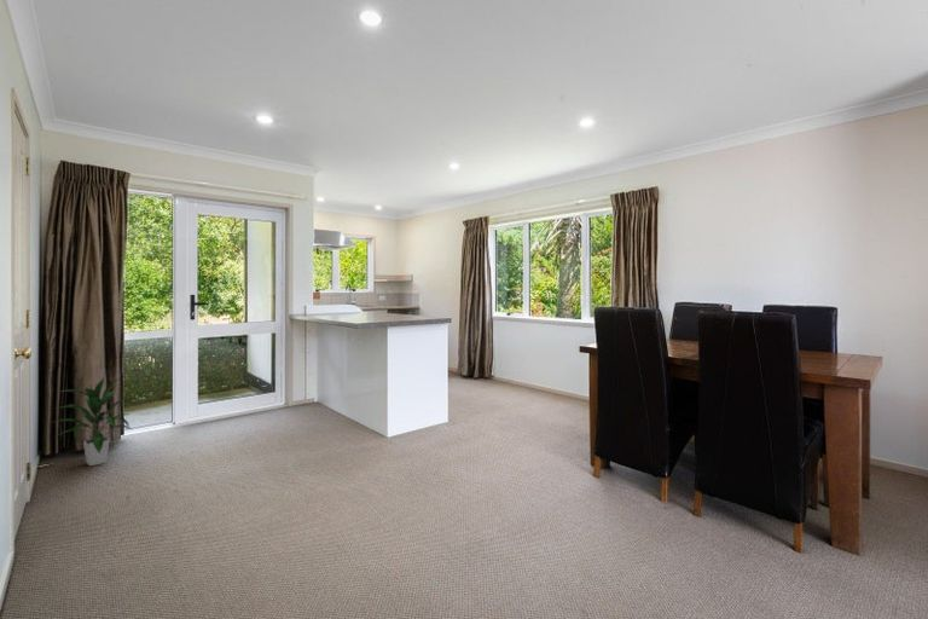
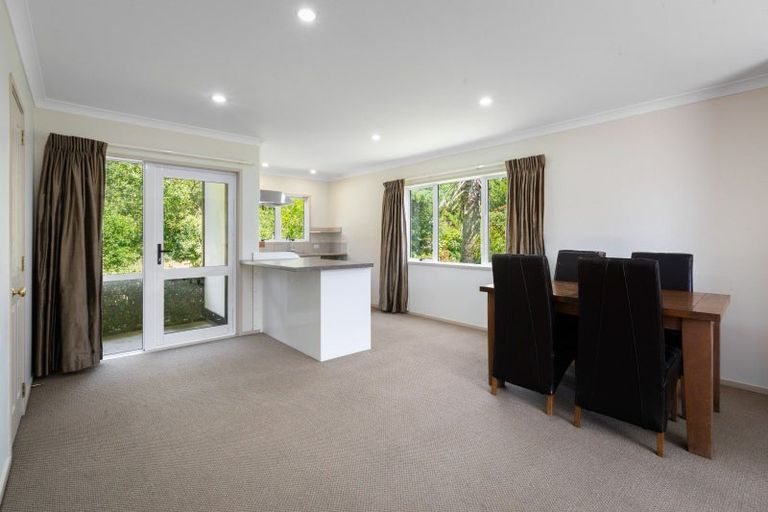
- indoor plant (94, 421)
